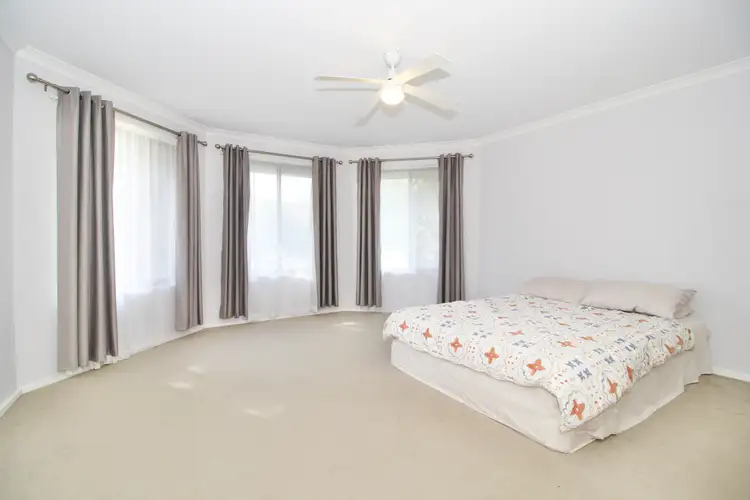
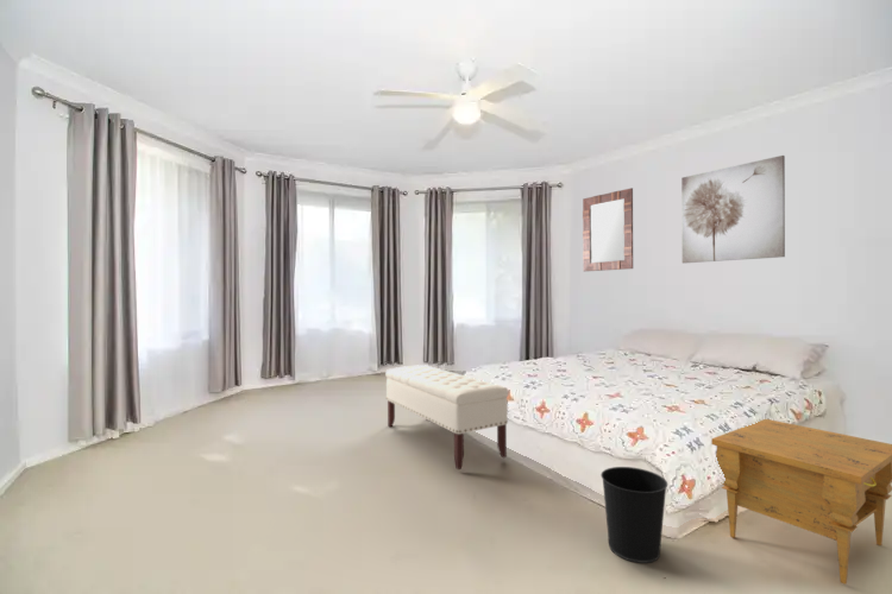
+ home mirror (607, 232)
+ wastebasket (633, 513)
+ wall art (728, 214)
+ bench (440, 407)
+ nightstand (804, 491)
